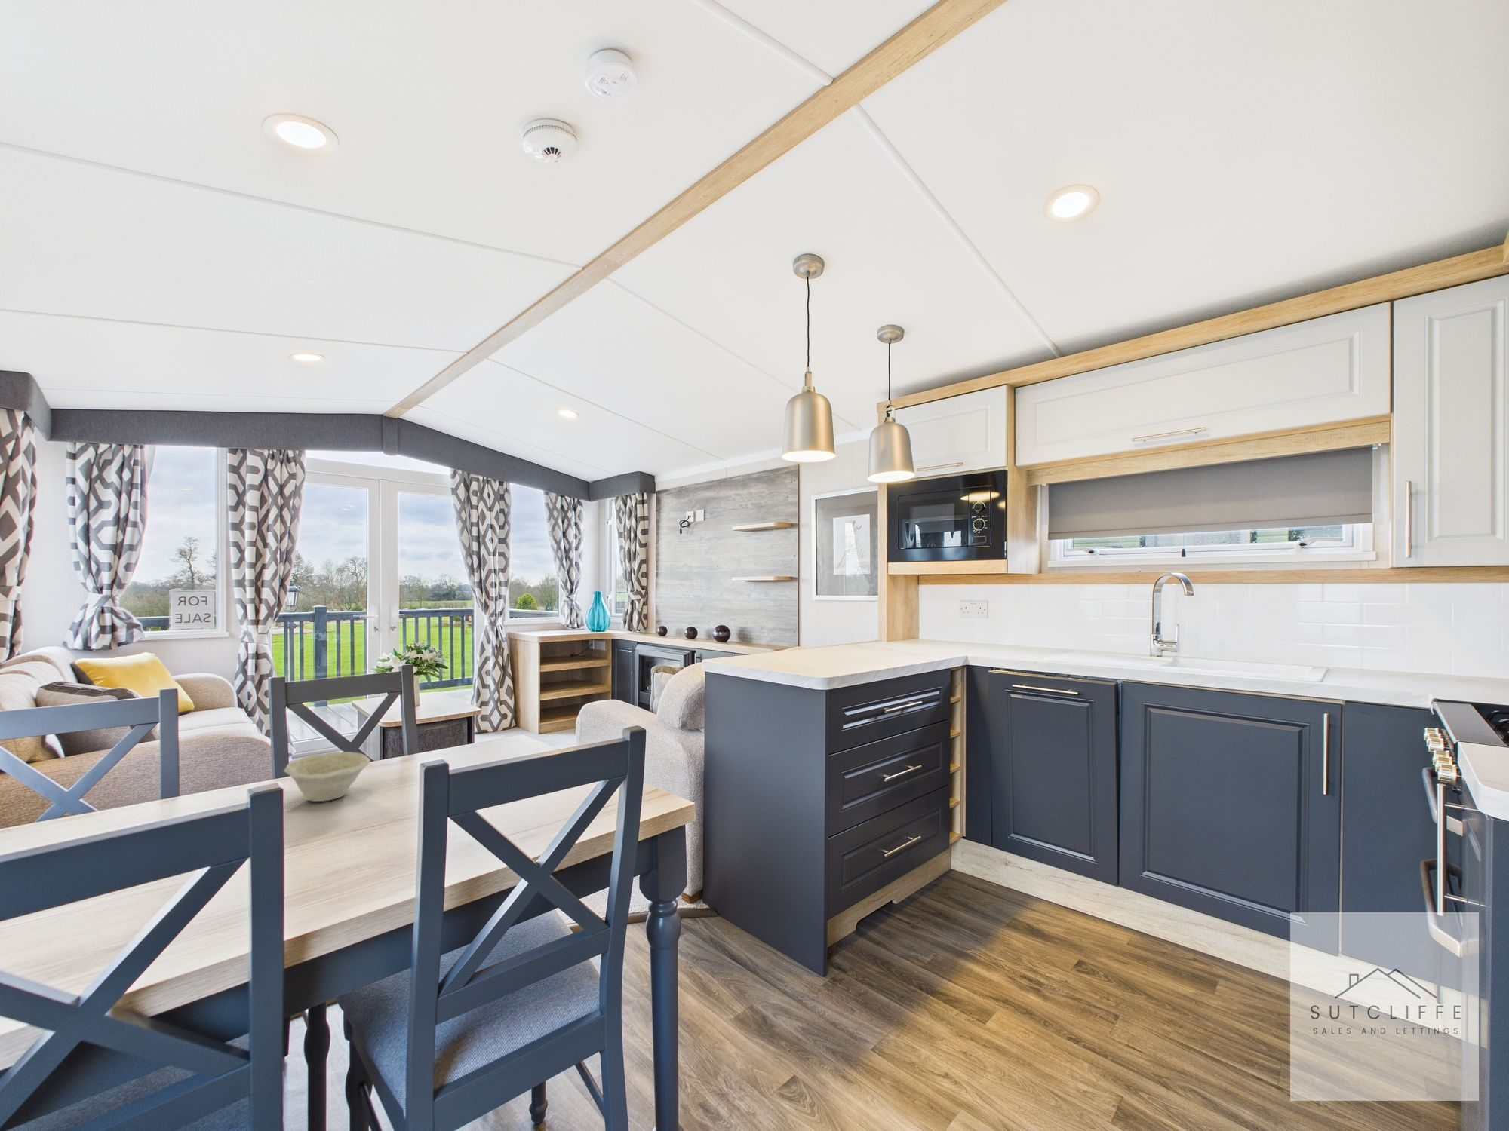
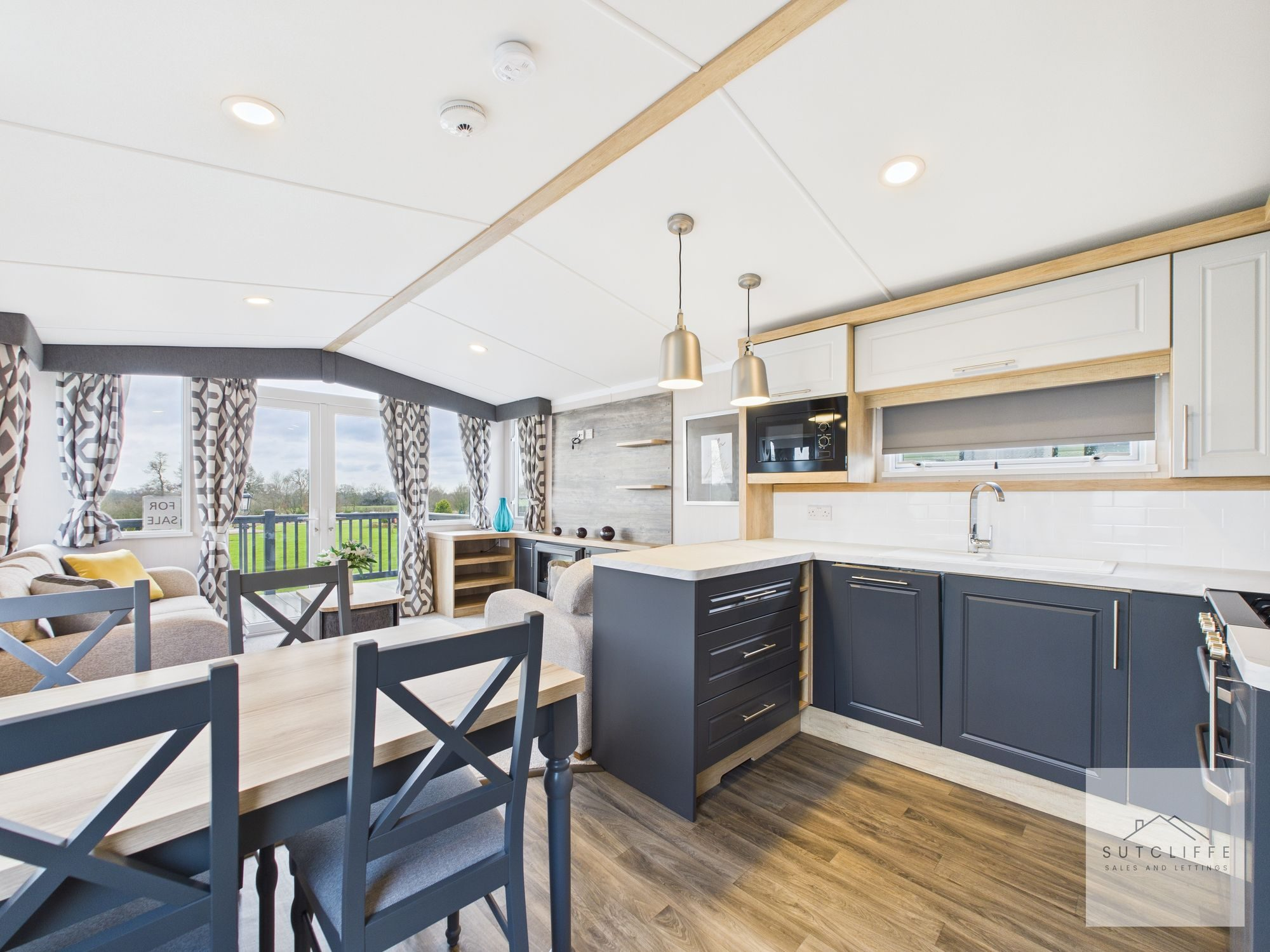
- bowl (328, 778)
